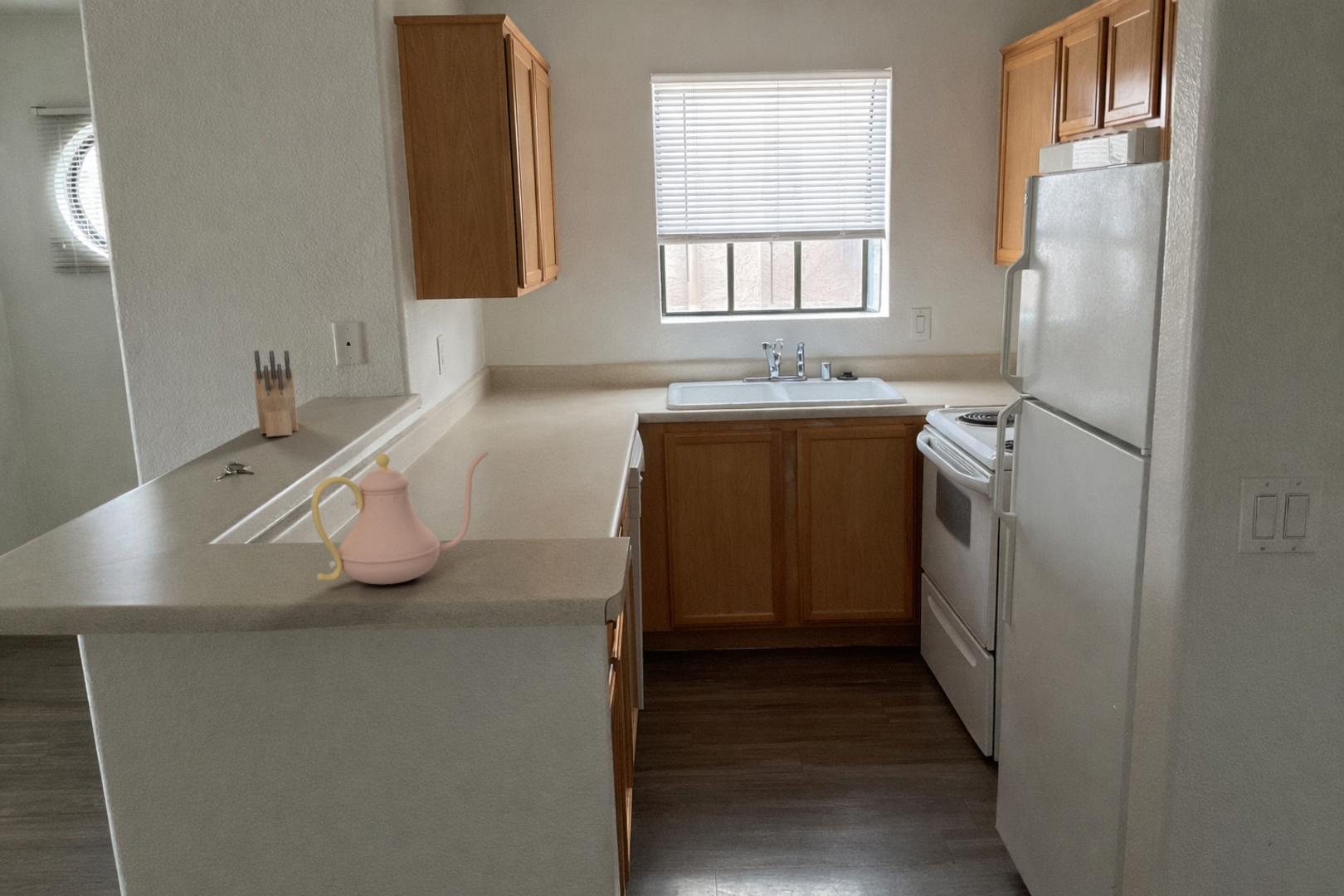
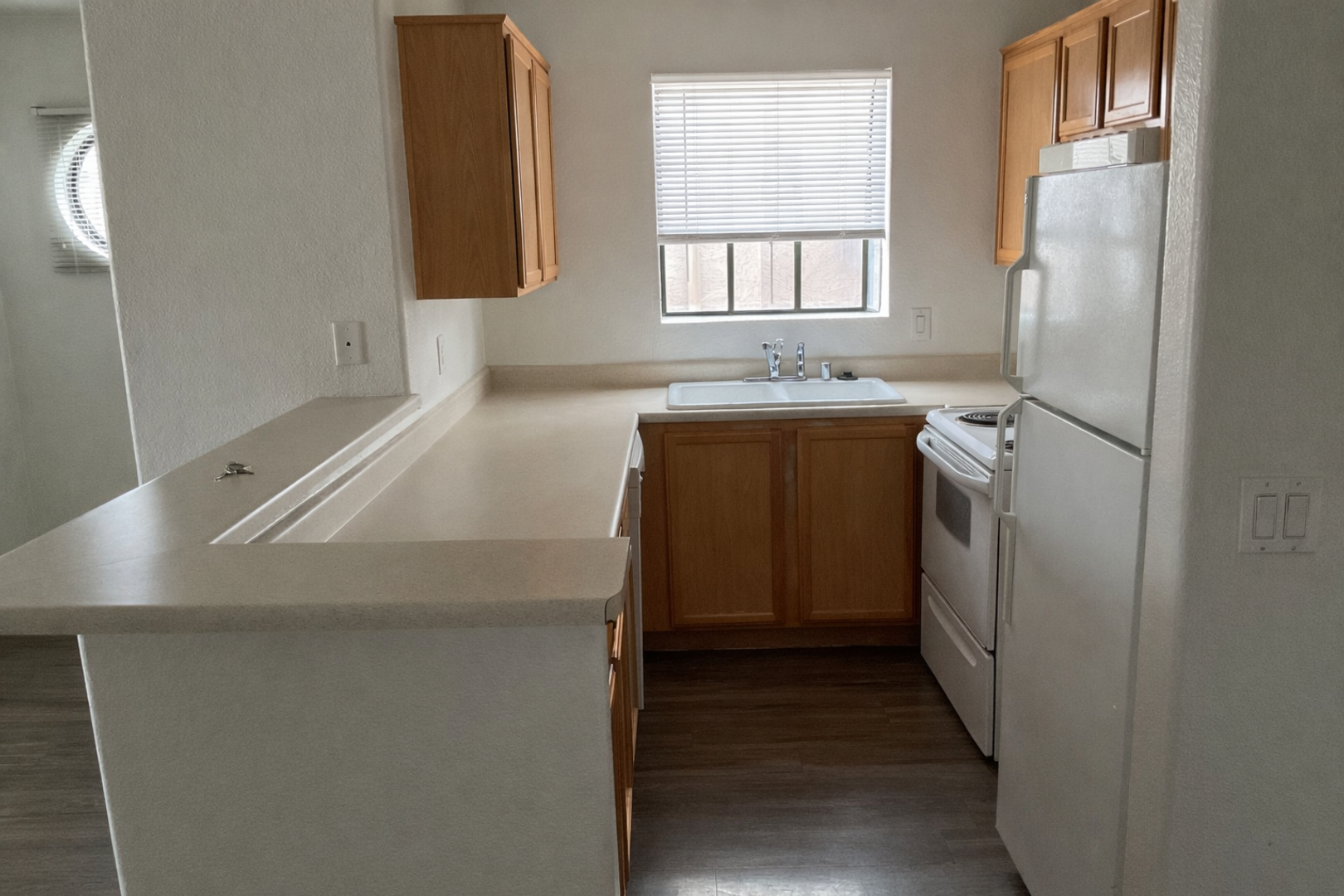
- teapot (407, 512)
- knife block (275, 390)
